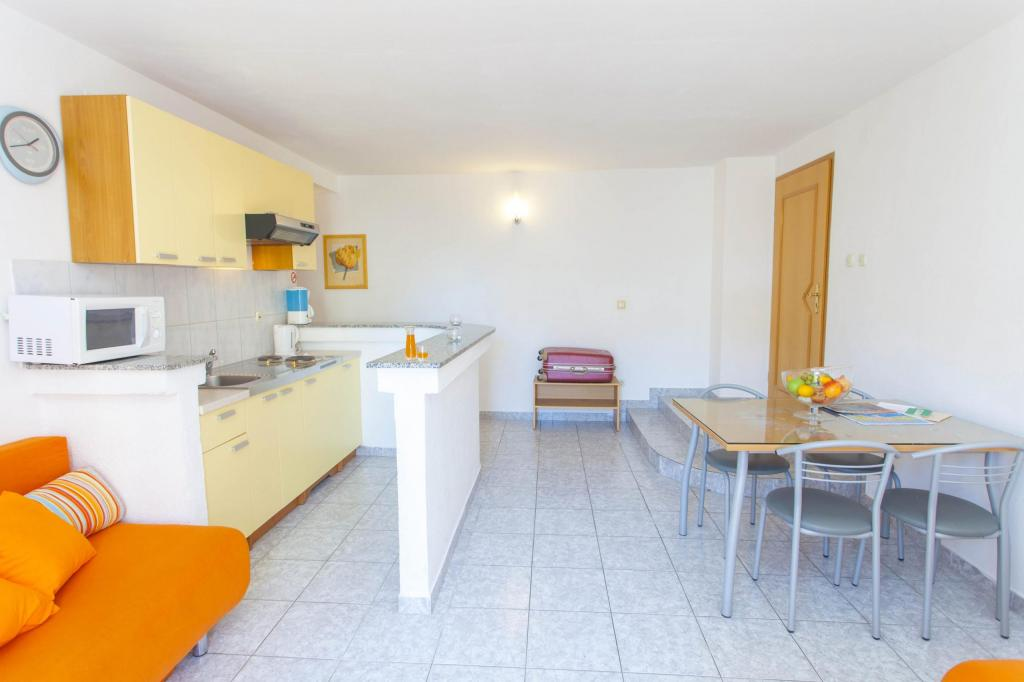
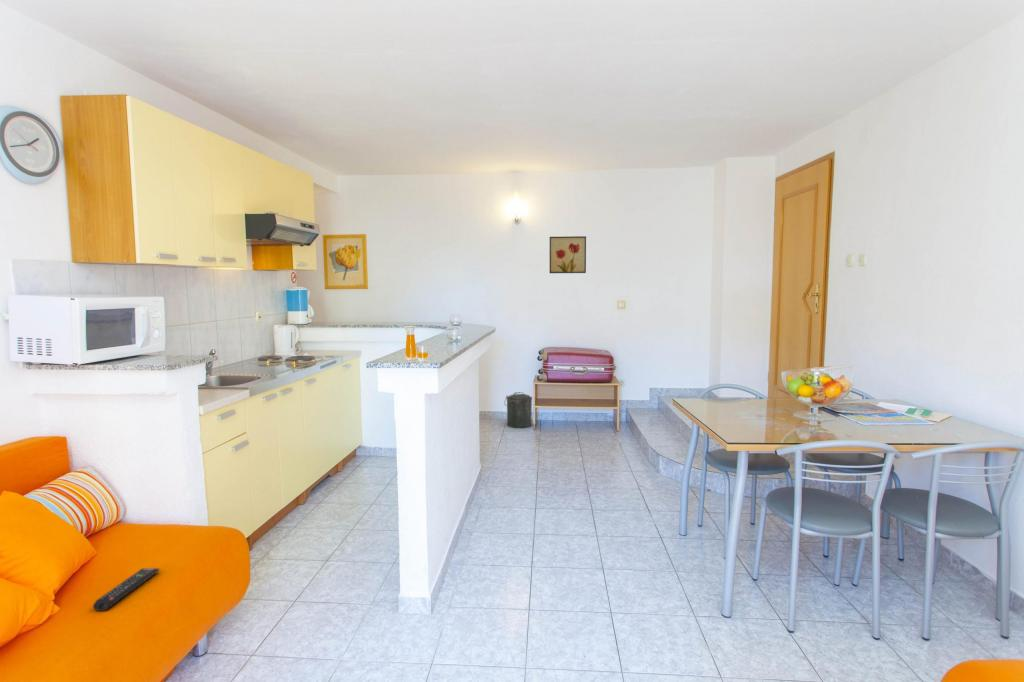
+ remote control (128, 586)
+ canister (518, 408)
+ wall art (567, 255)
